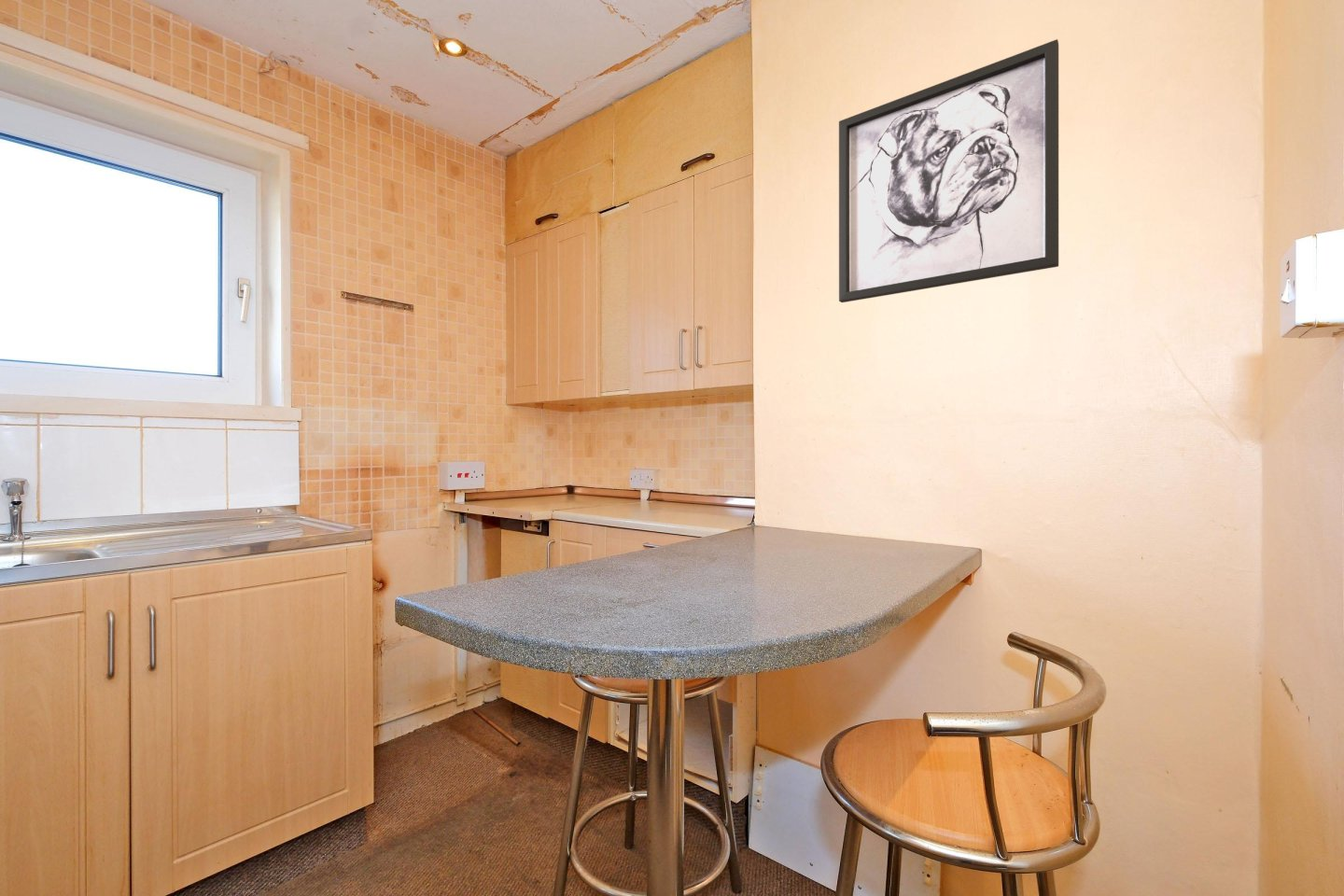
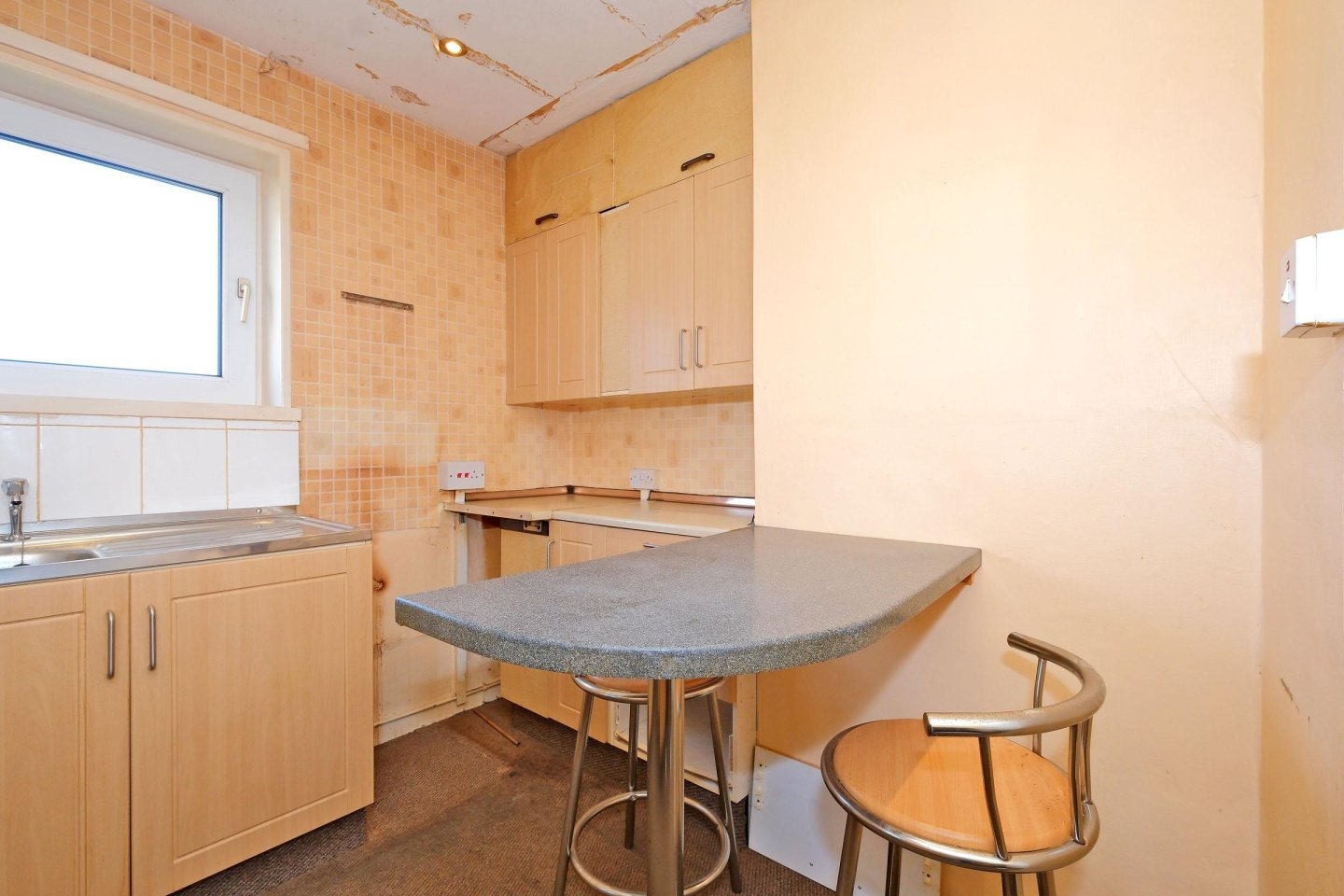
- wall art (937, 186)
